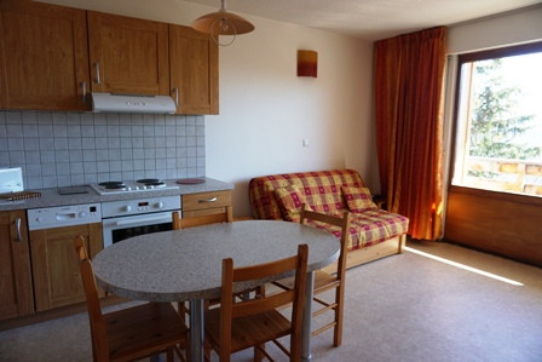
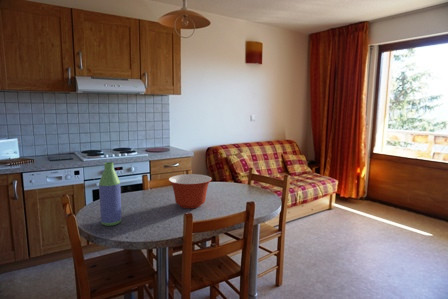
+ mixing bowl (190, 191)
+ bottle (110, 193)
